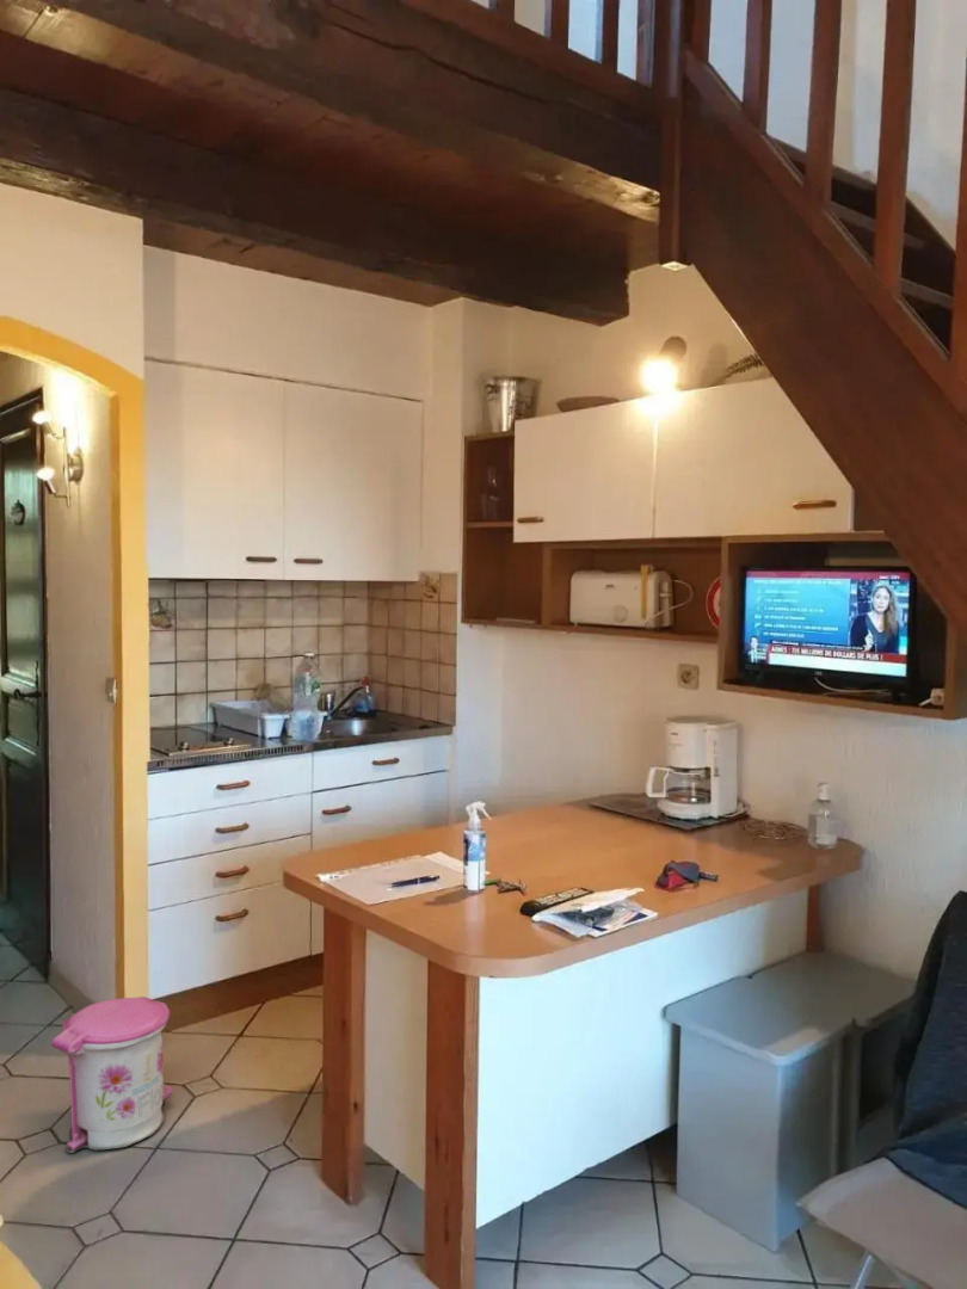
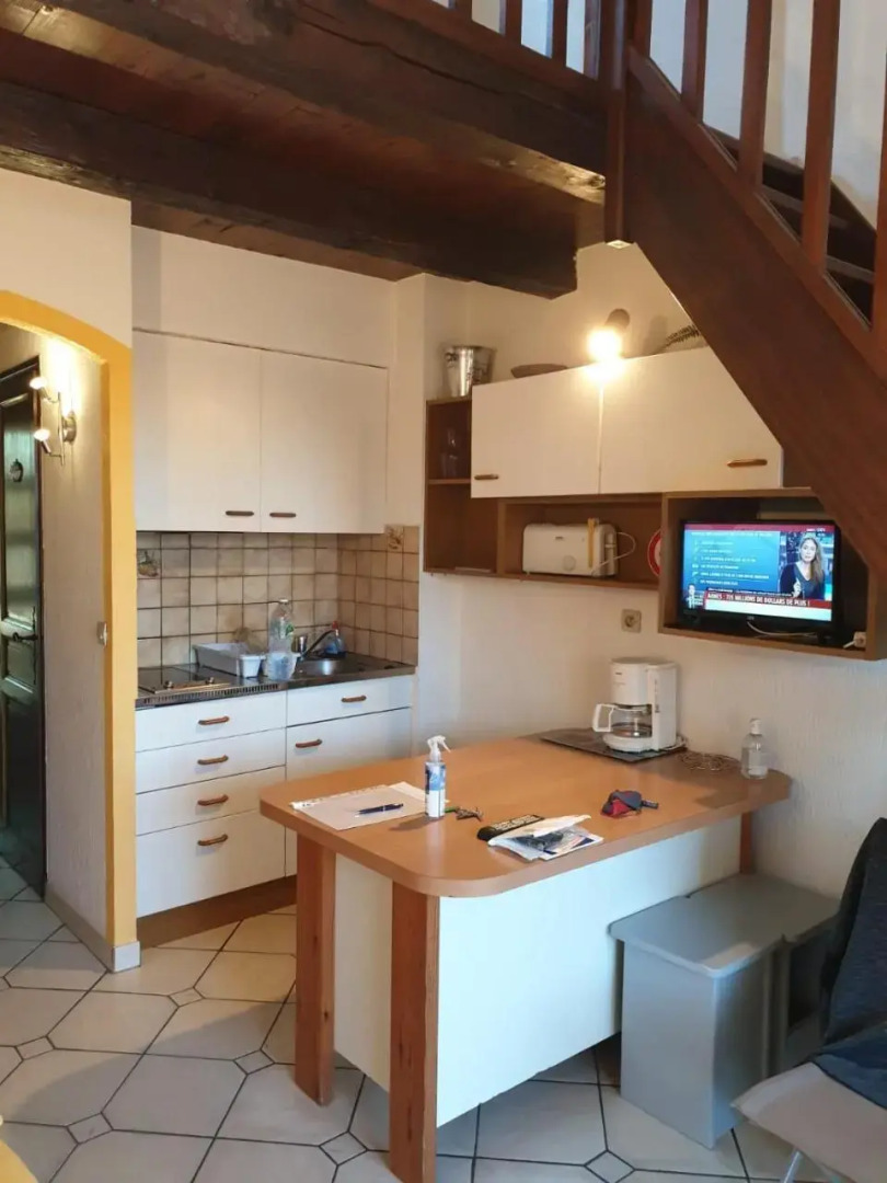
- trash can (115, 1068)
